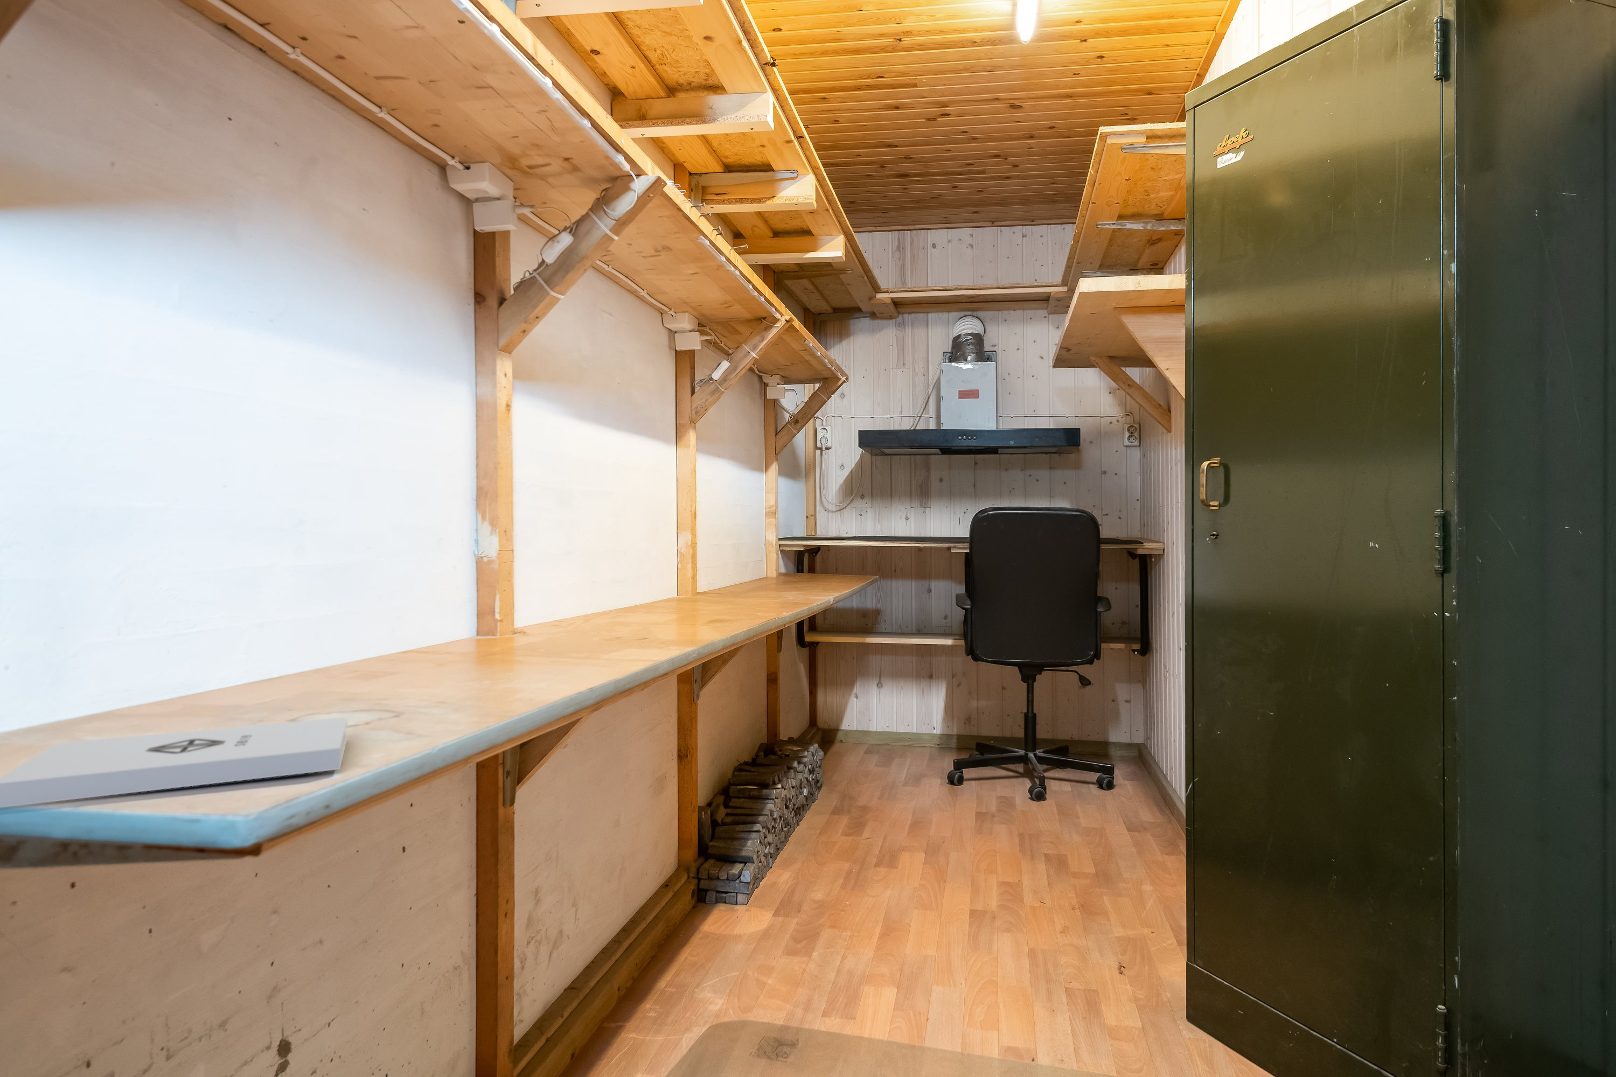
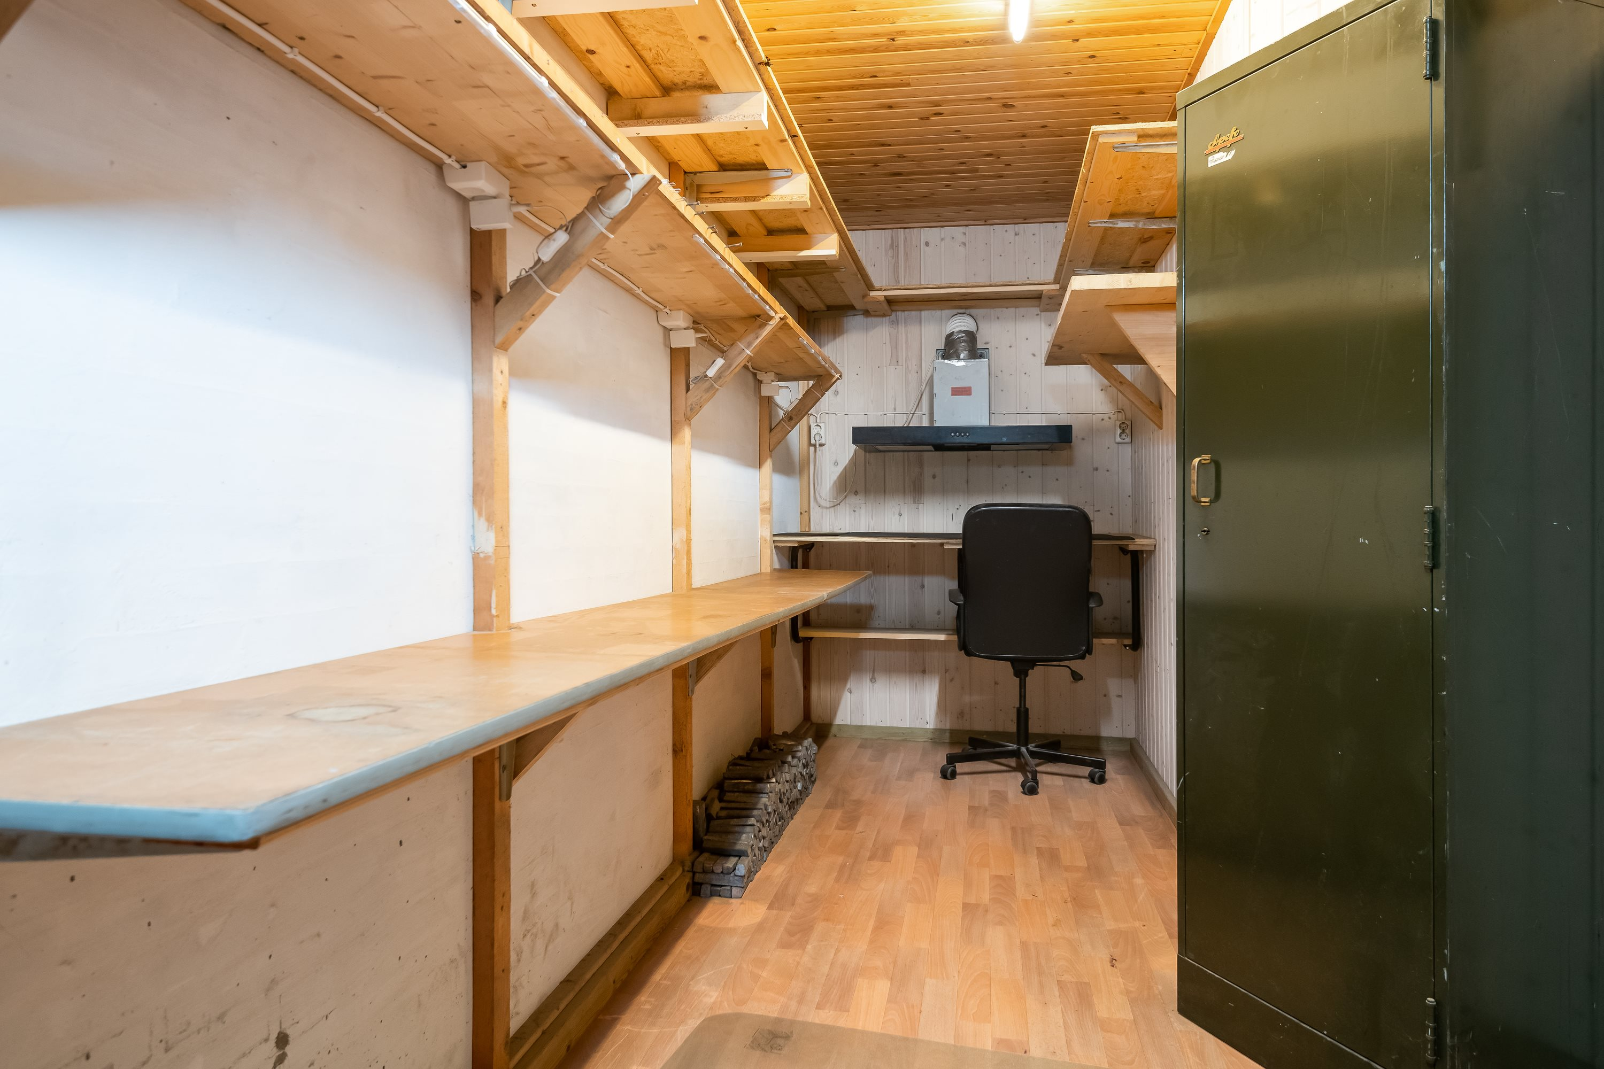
- notepad (196, 756)
